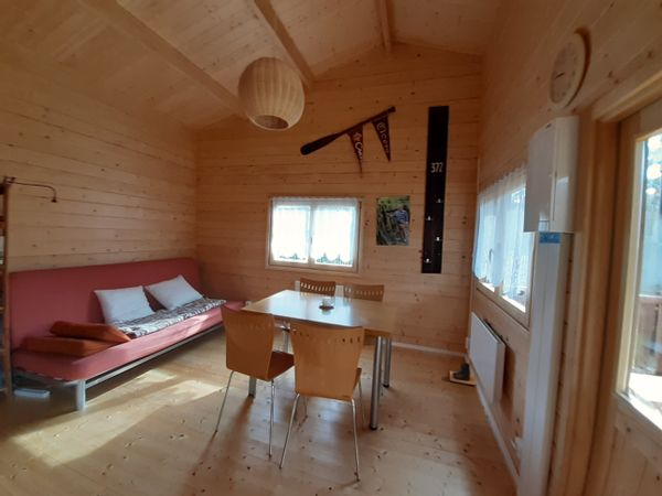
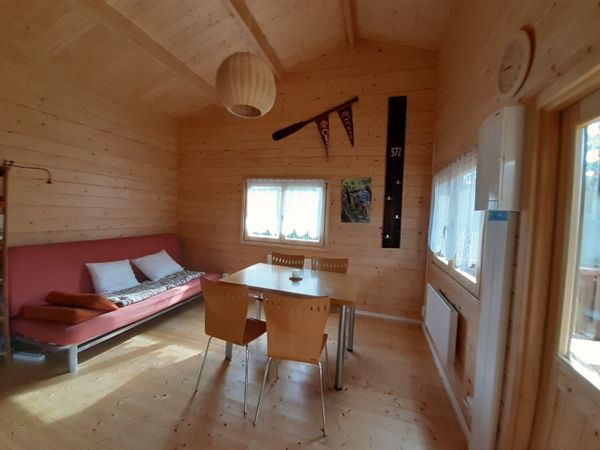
- boots (462, 370)
